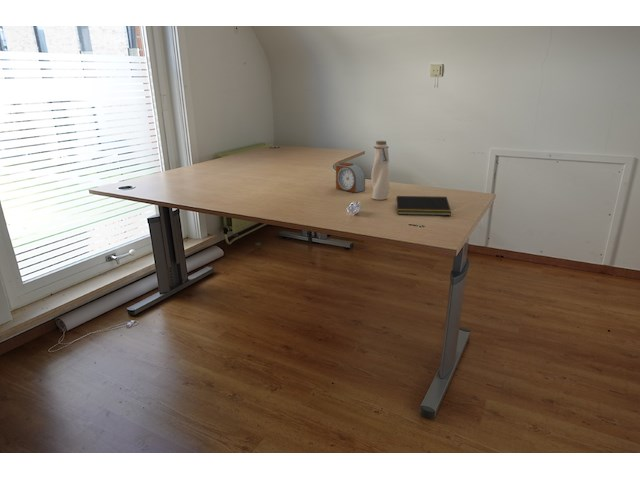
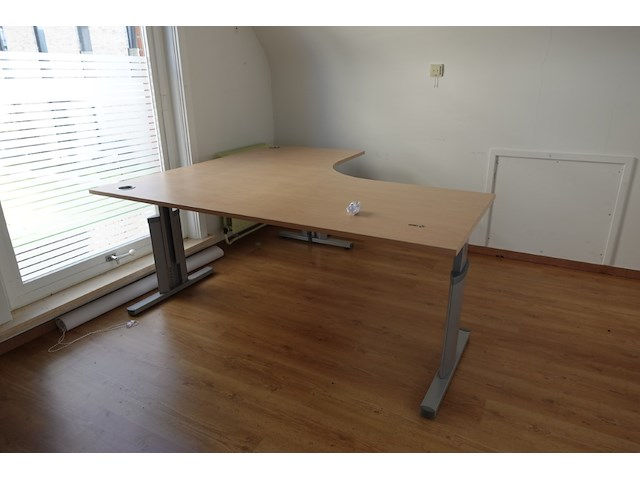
- water bottle (381, 170)
- alarm clock (349, 176)
- notepad (422, 205)
